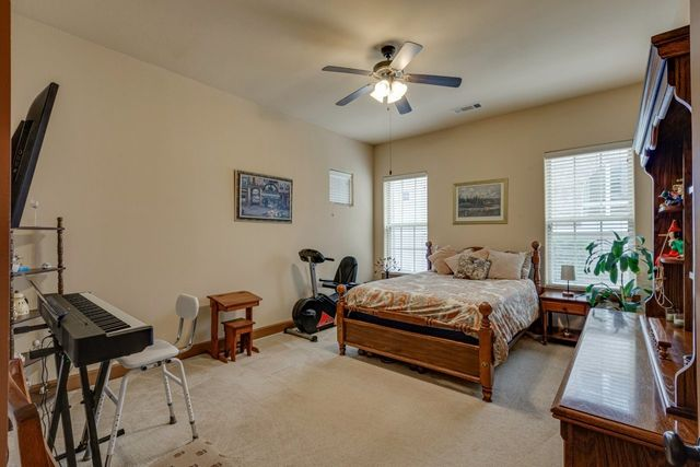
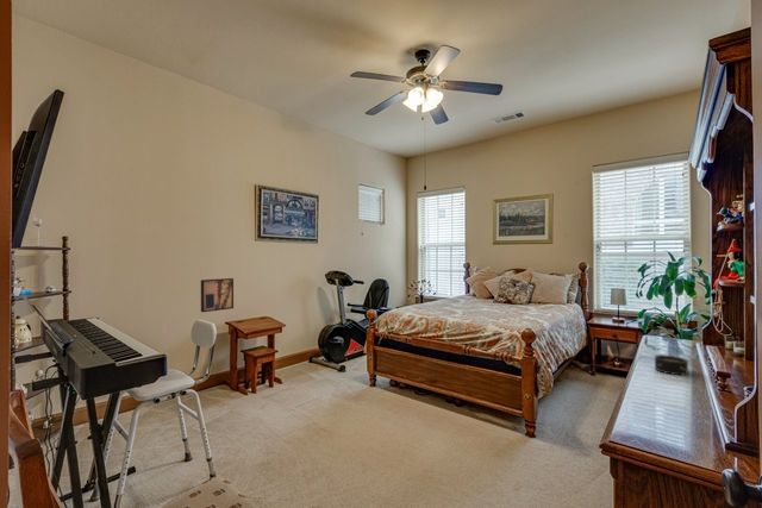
+ wall art (217, 294)
+ alarm clock (670, 363)
